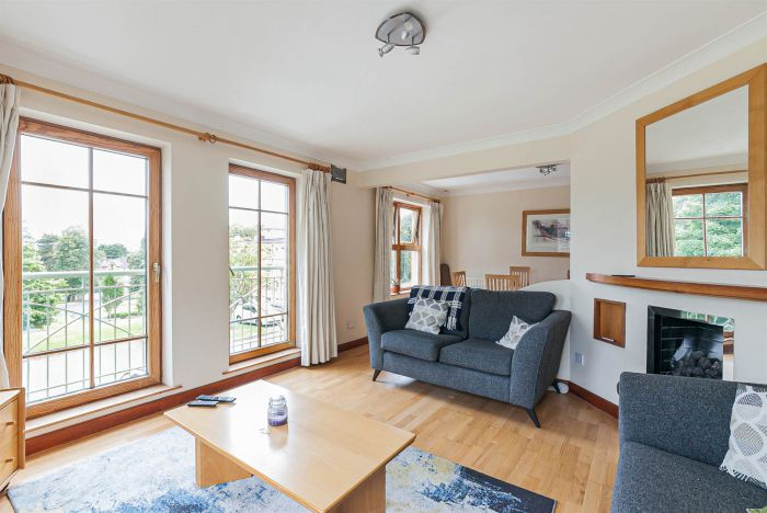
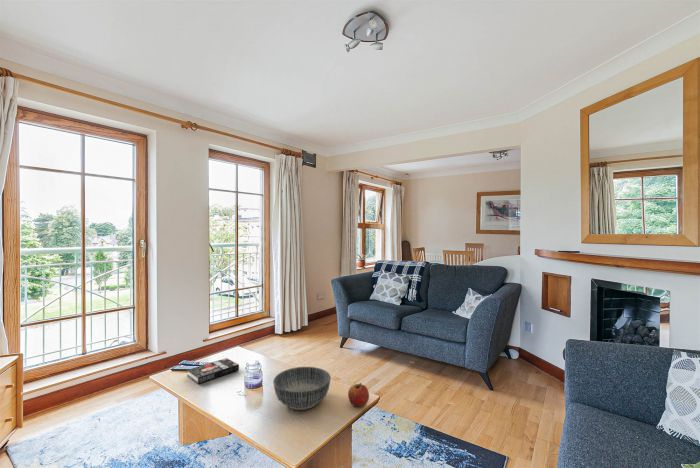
+ book (213, 370)
+ apple (358, 394)
+ bowl (302, 389)
